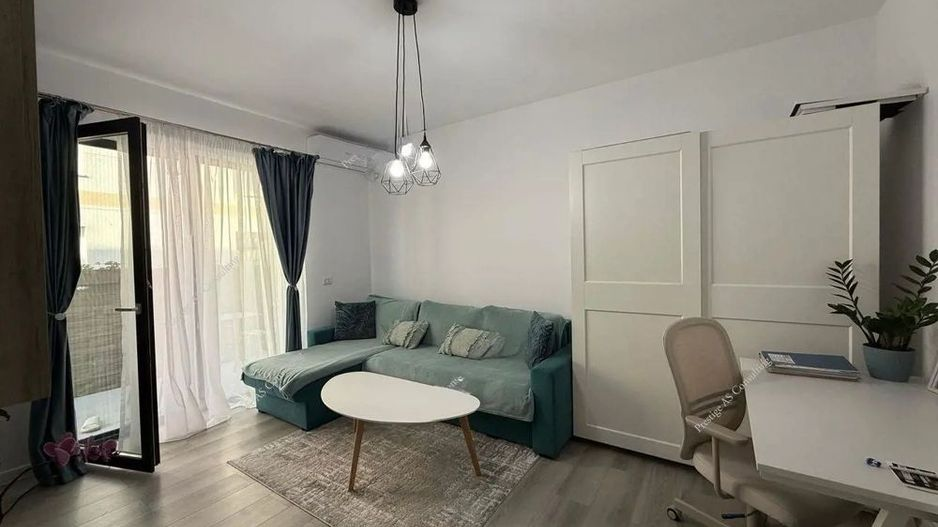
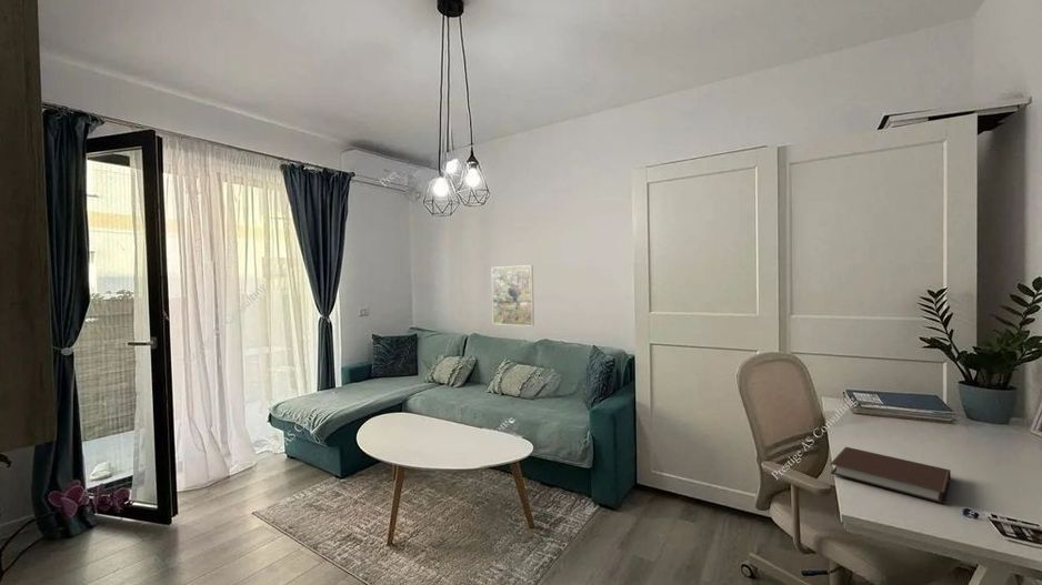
+ notebook (889, 471)
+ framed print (512, 295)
